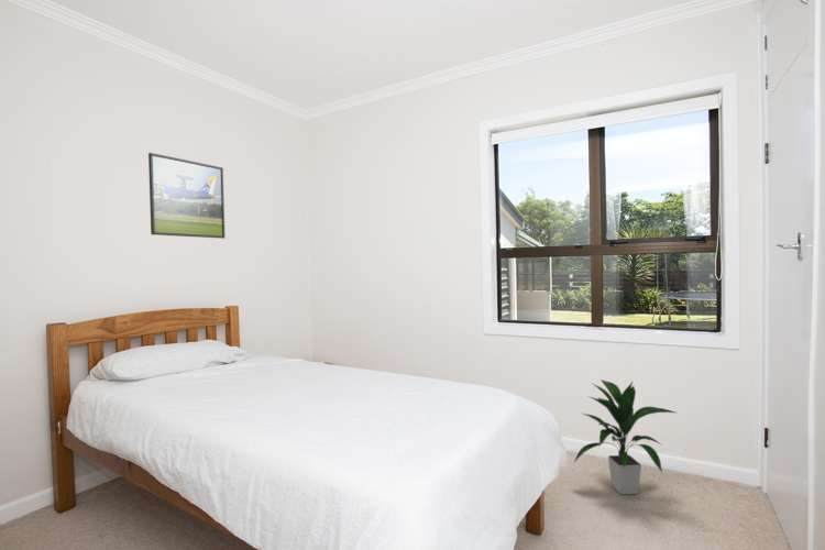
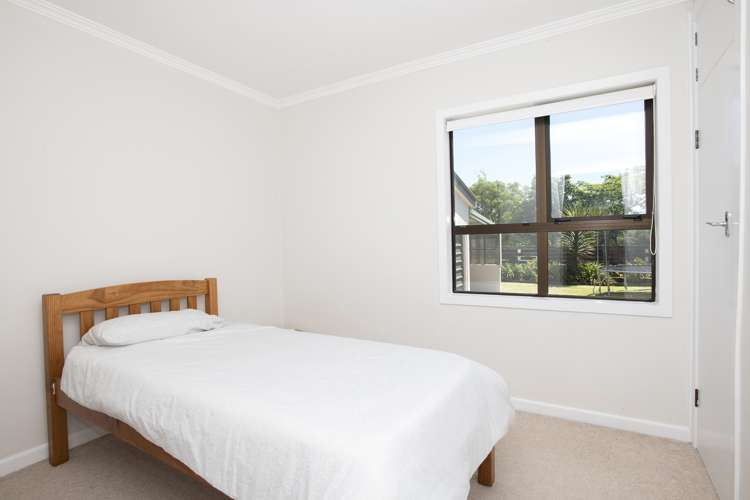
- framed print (189, 198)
- indoor plant (619, 432)
